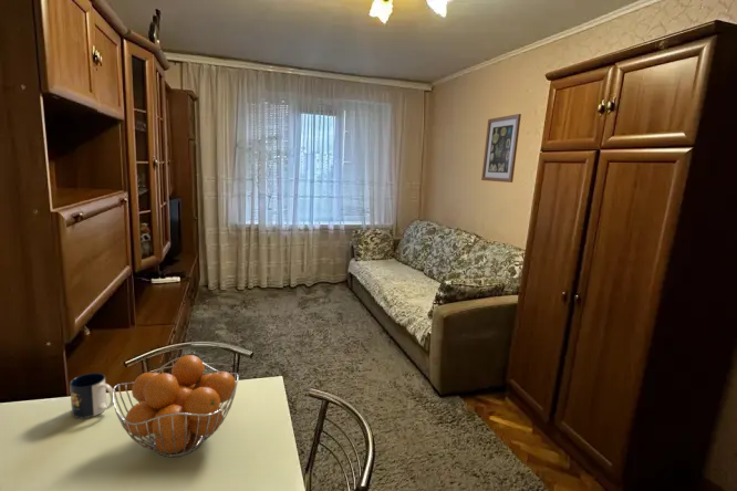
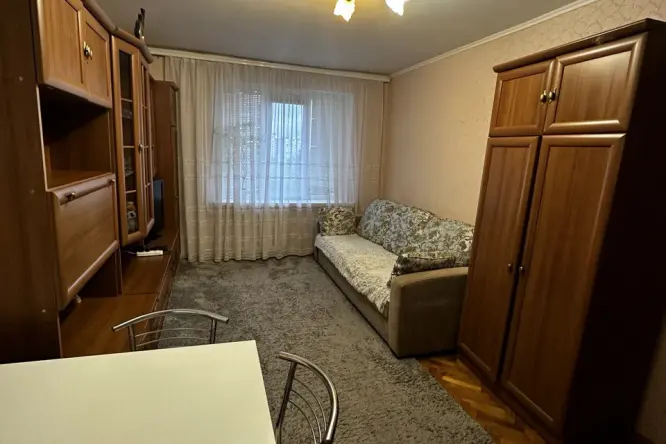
- wall art (499, 149)
- mug (94, 396)
- fruit basket (178, 405)
